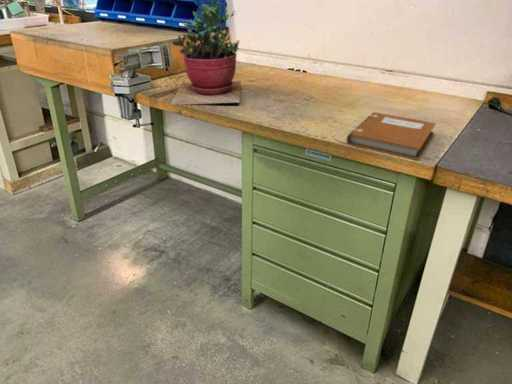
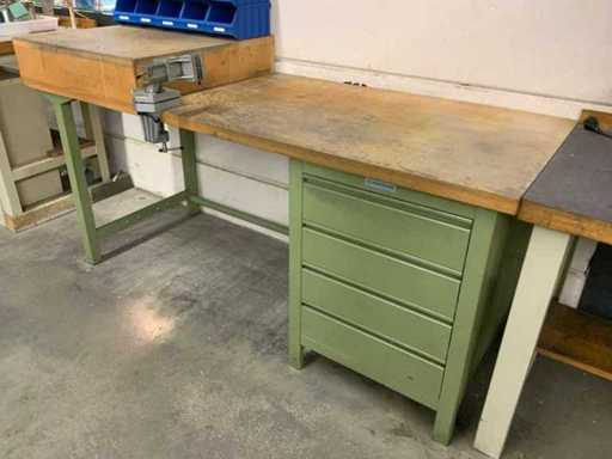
- succulent plant (206, 47)
- notebook (392, 132)
